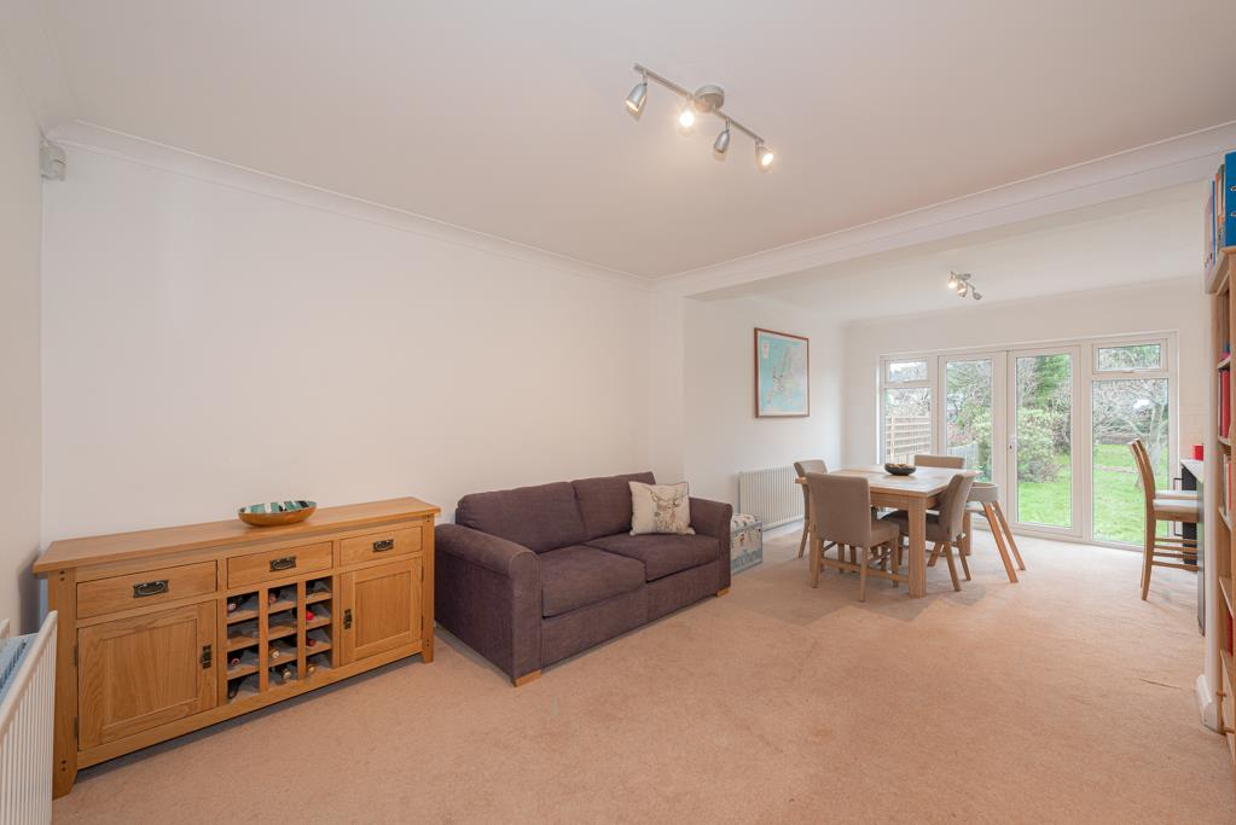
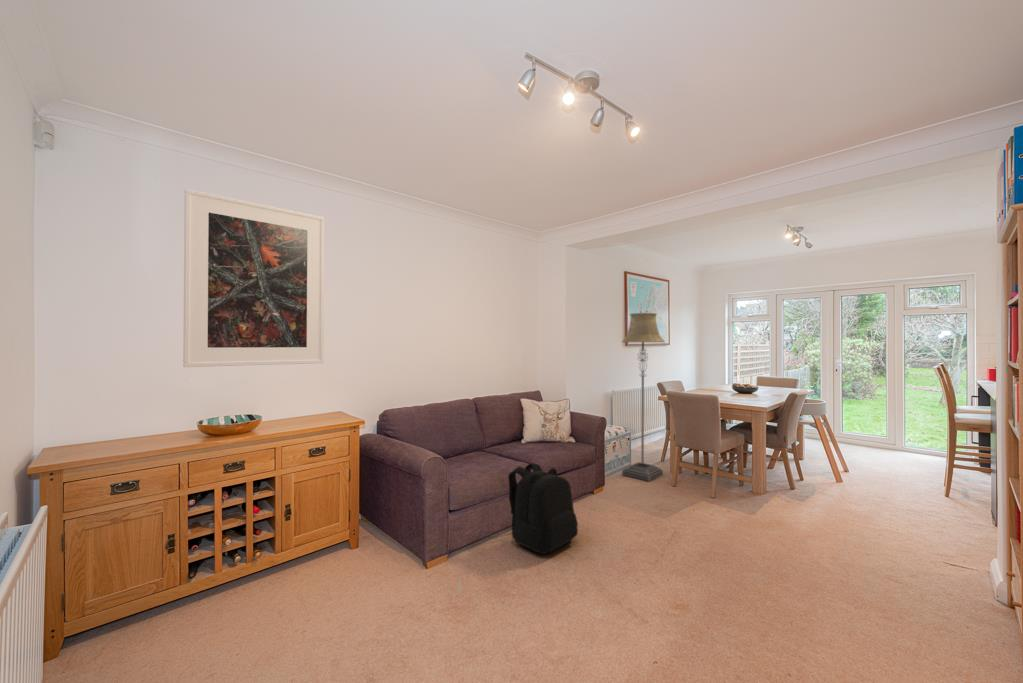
+ floor lamp (642, 394)
+ backpack (540, 504)
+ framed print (260, 284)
